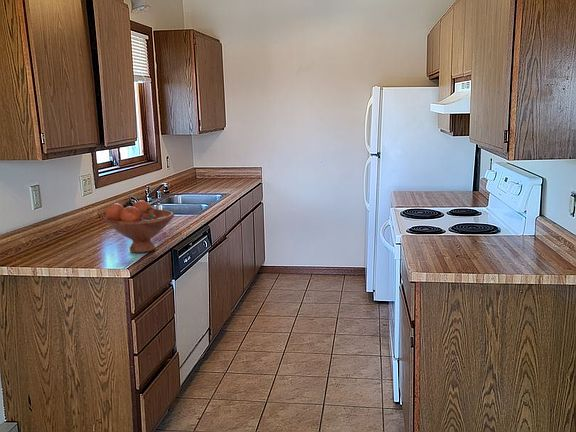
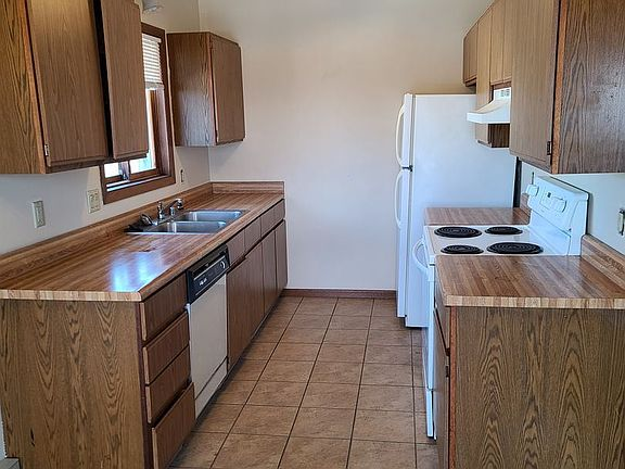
- fruit bowl (140, 226)
